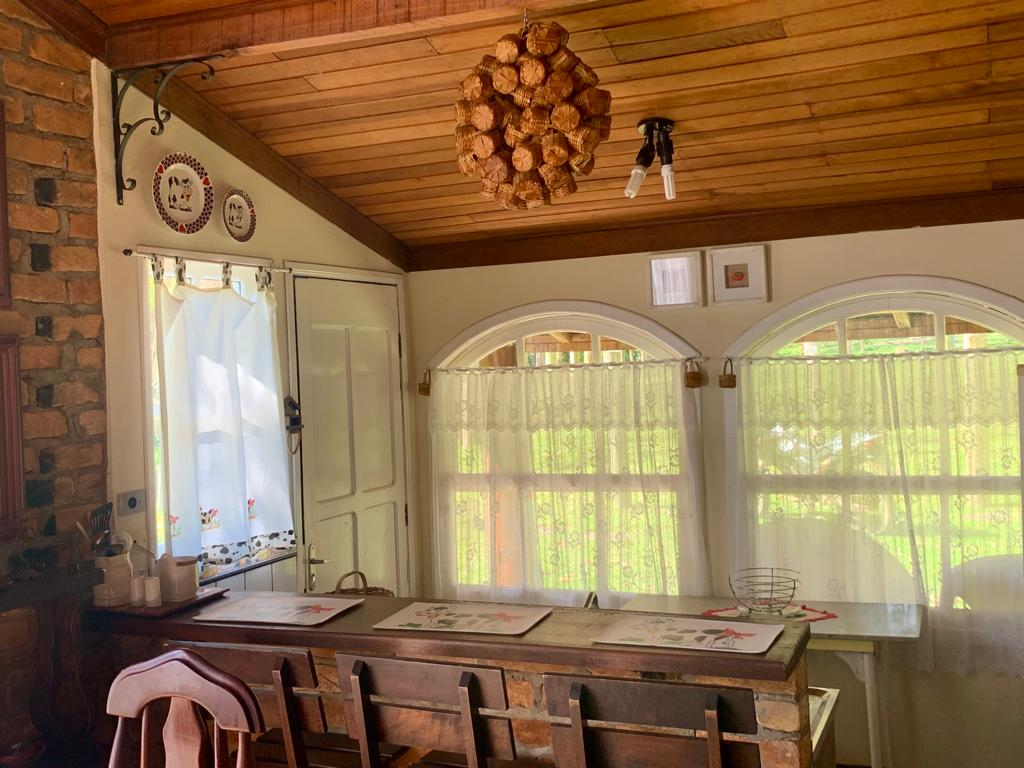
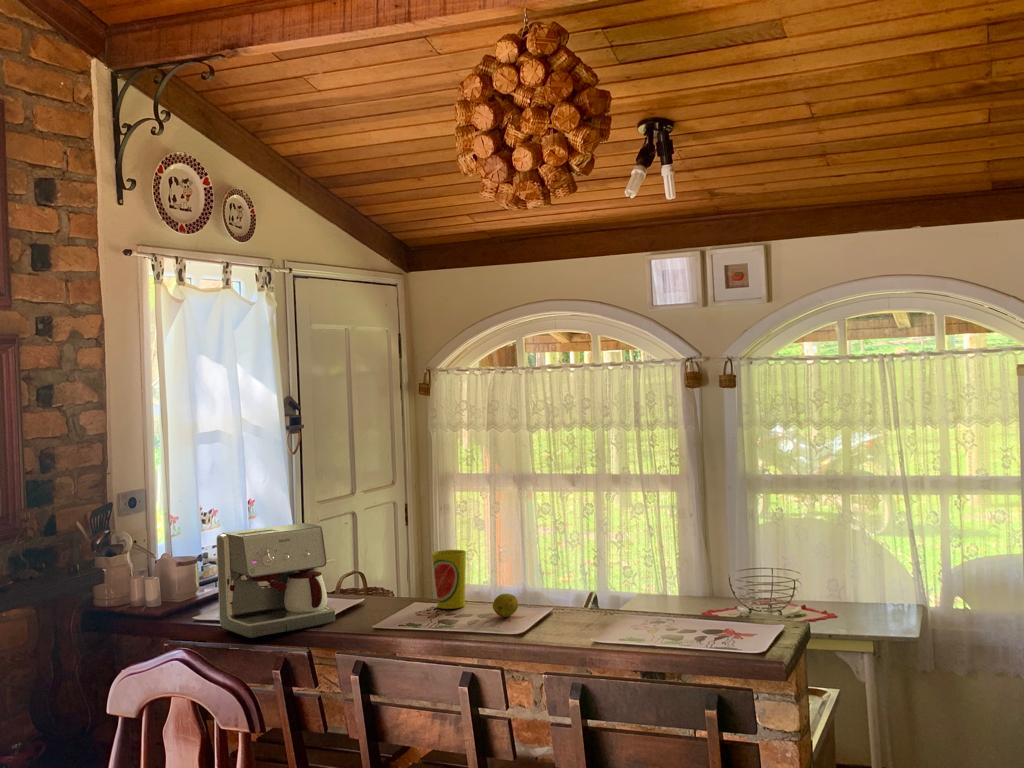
+ fruit (505, 604)
+ cup (450, 579)
+ coffee maker (276, 576)
